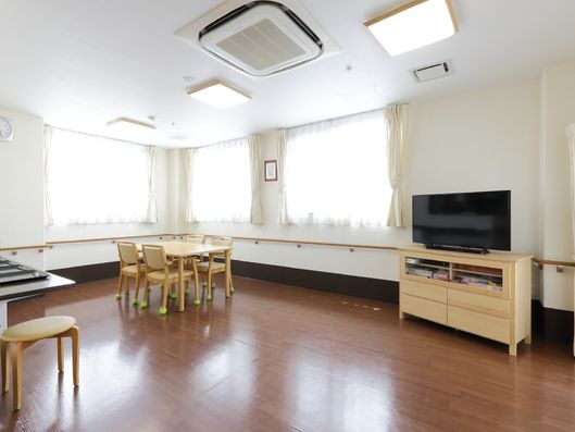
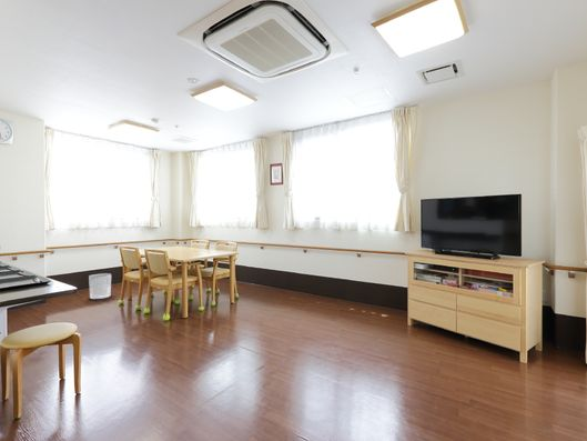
+ waste bin (100, 285)
